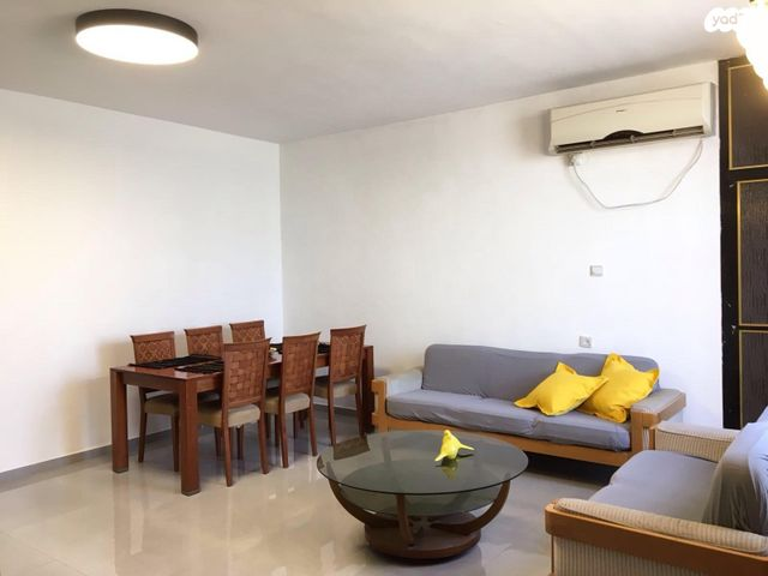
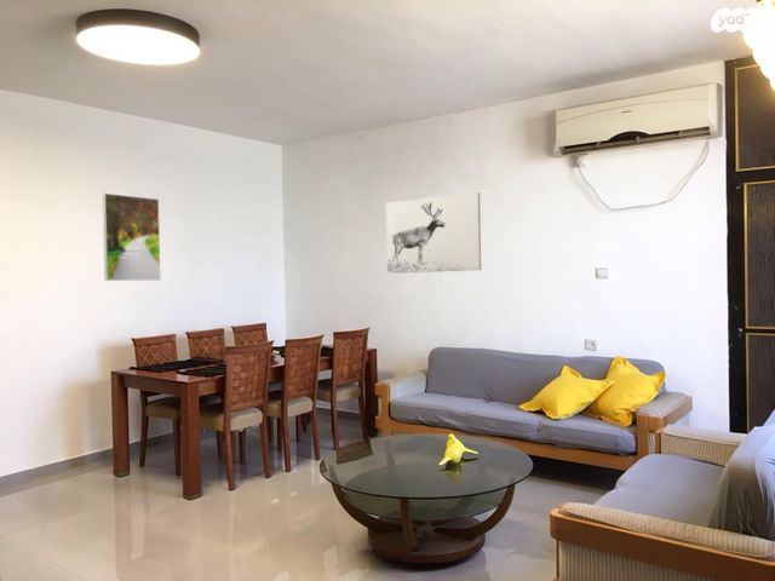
+ wall art (431, 235)
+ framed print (132, 238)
